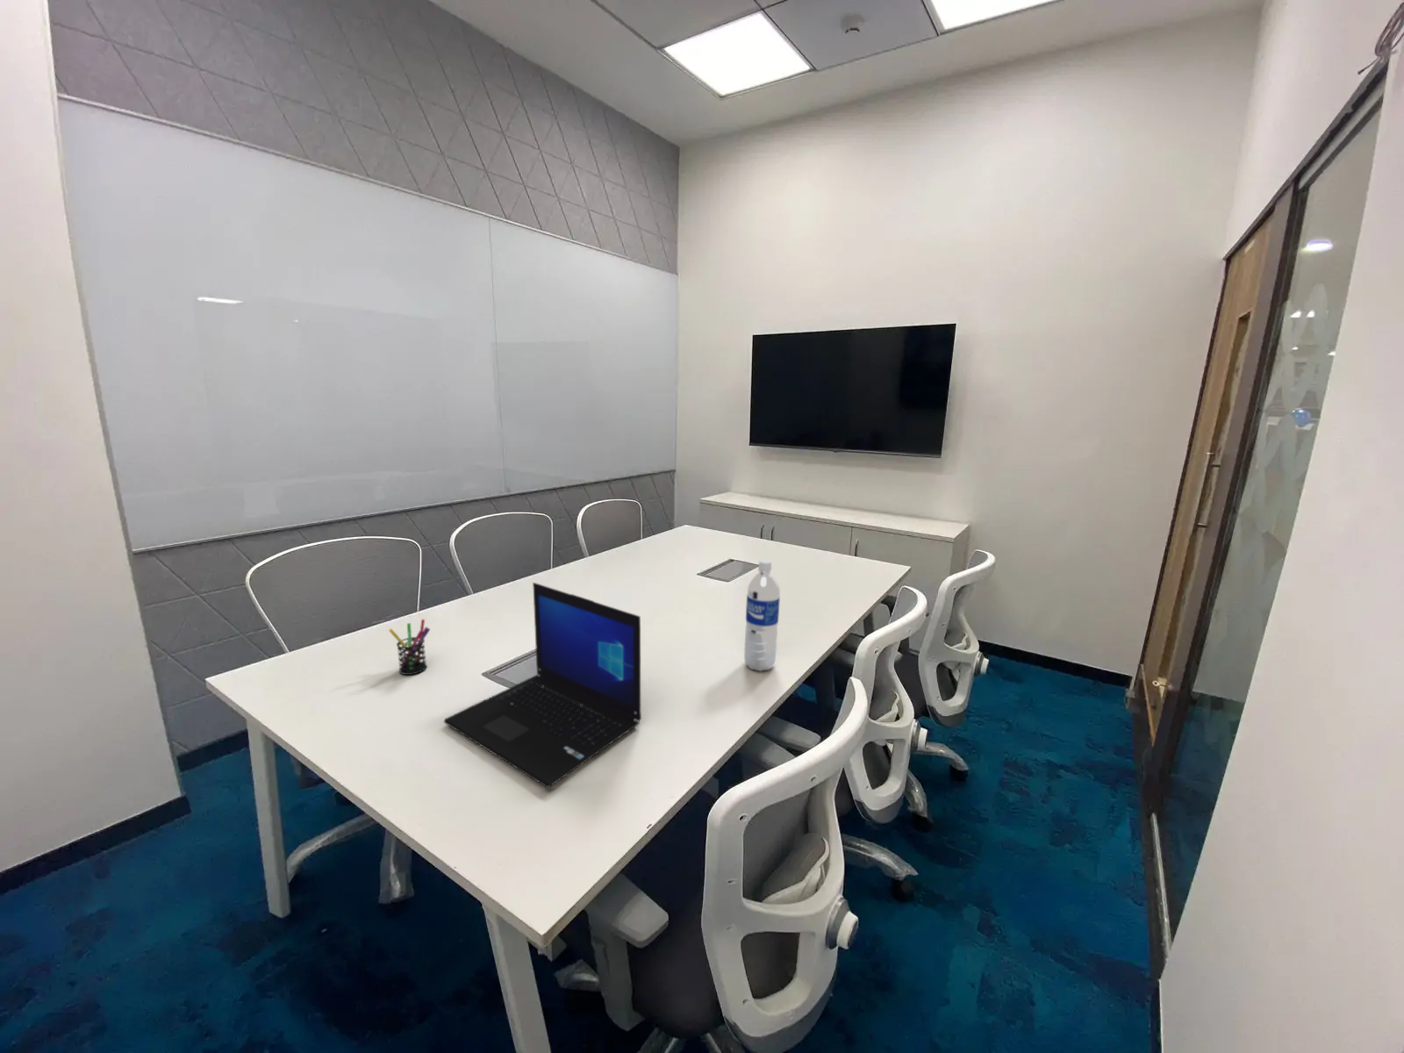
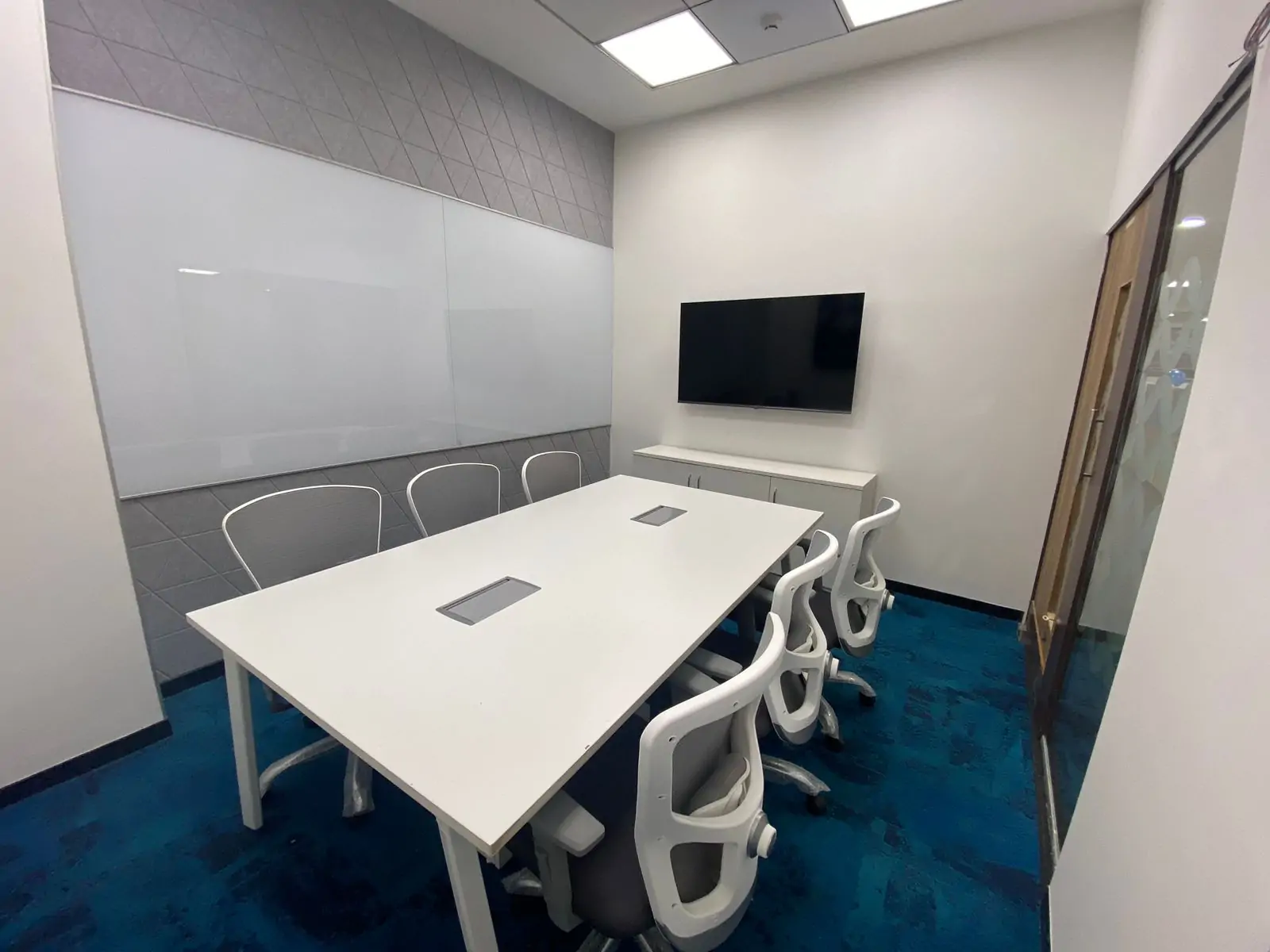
- pen holder (412, 644)
- water bottle (762, 614)
- laptop (541, 670)
